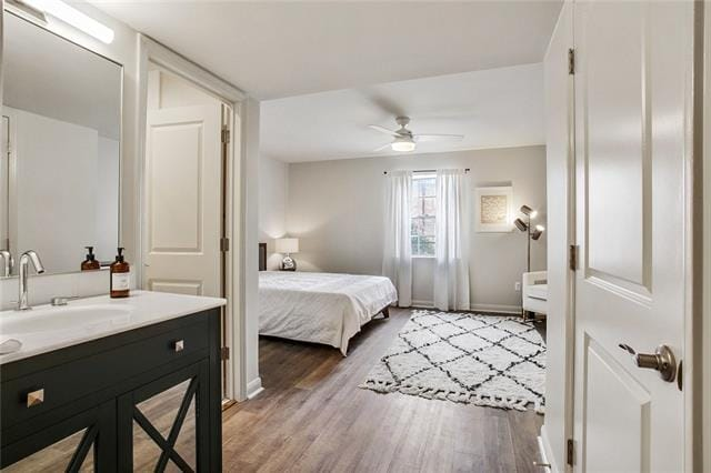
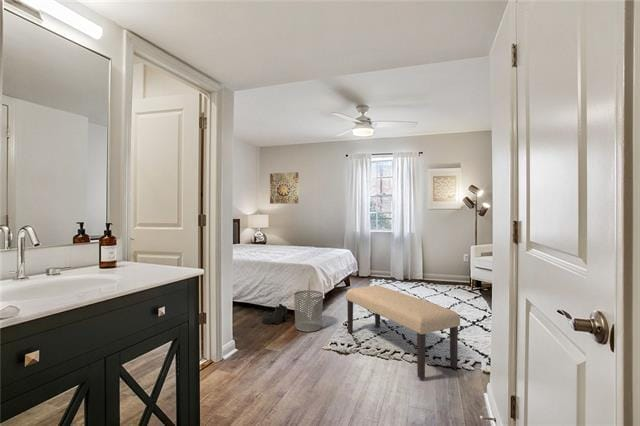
+ wall art (284, 188)
+ boots (274, 312)
+ bench (395, 321)
+ waste bin (308, 310)
